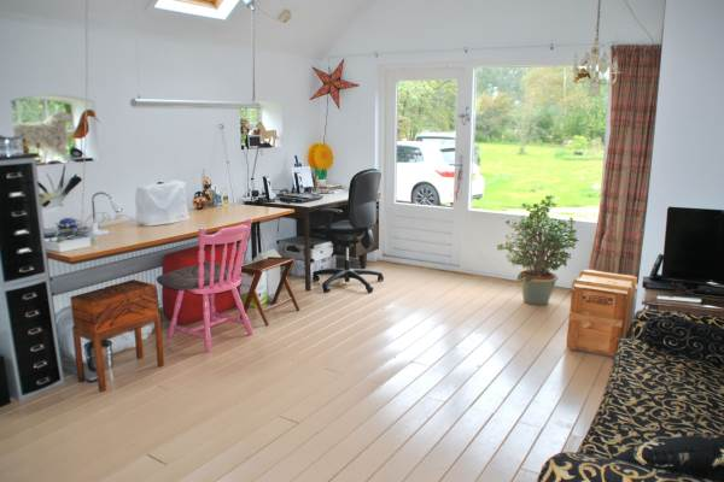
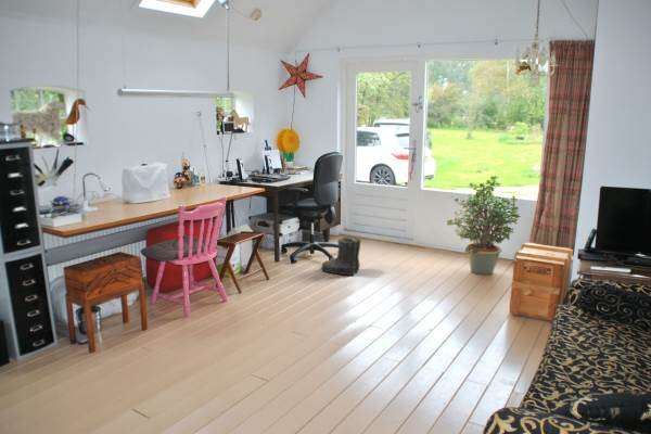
+ boots (341, 254)
